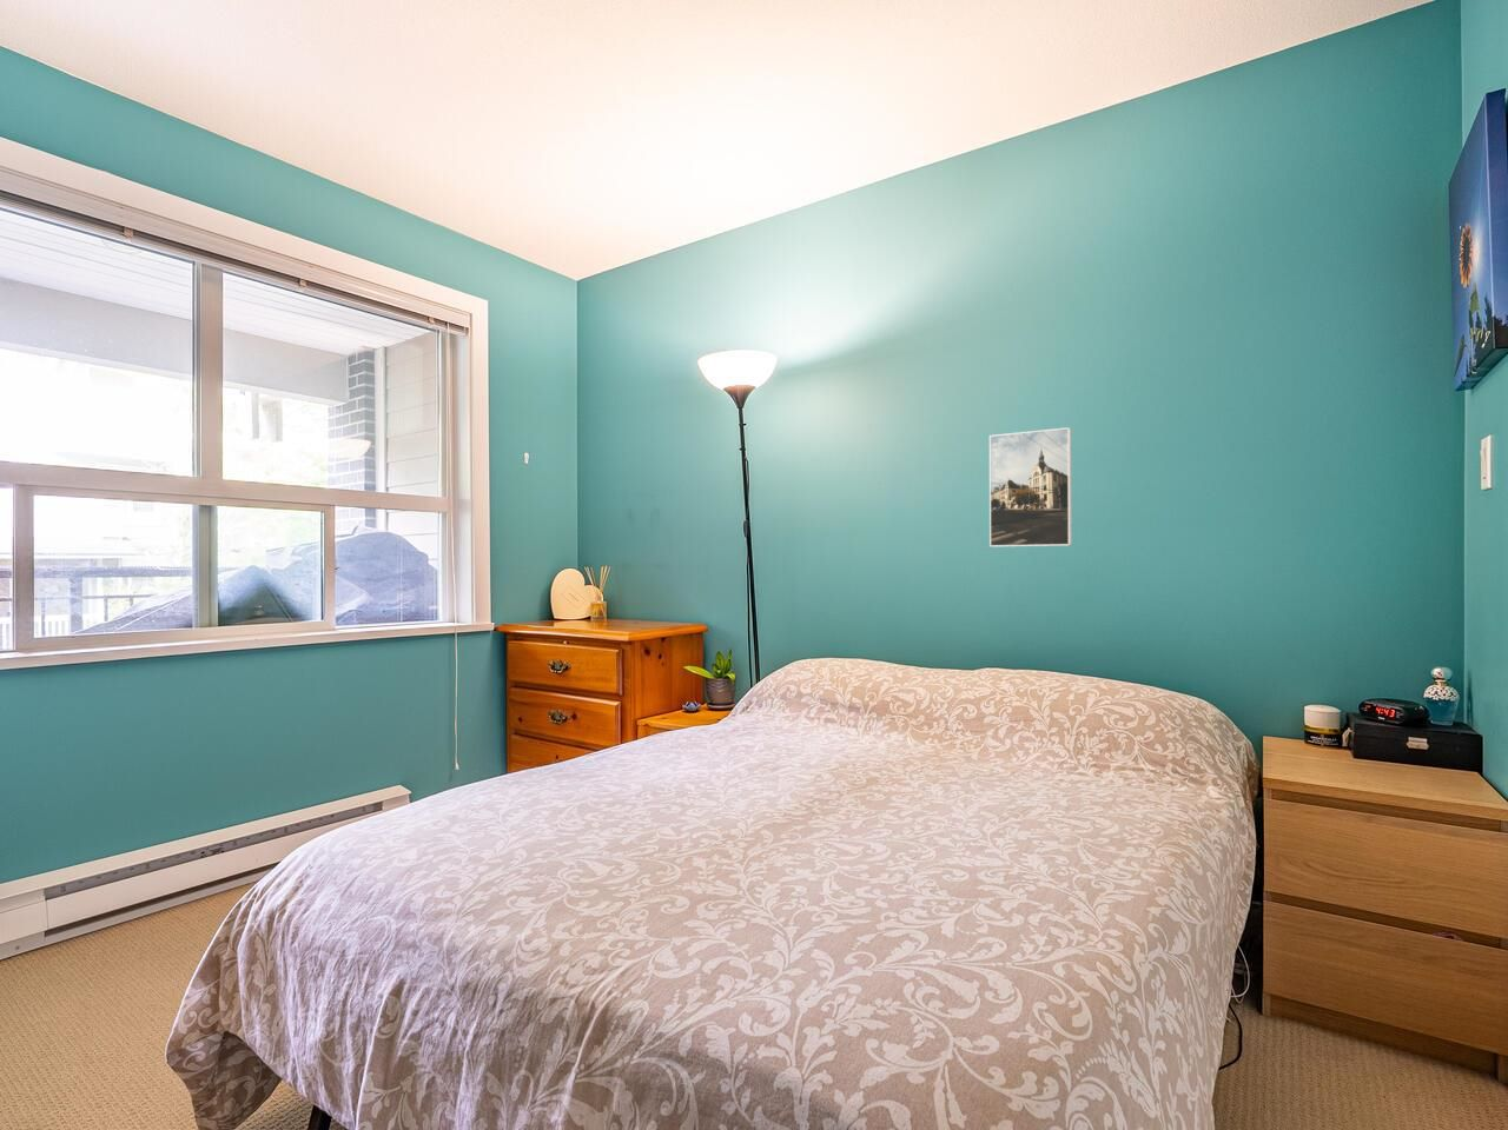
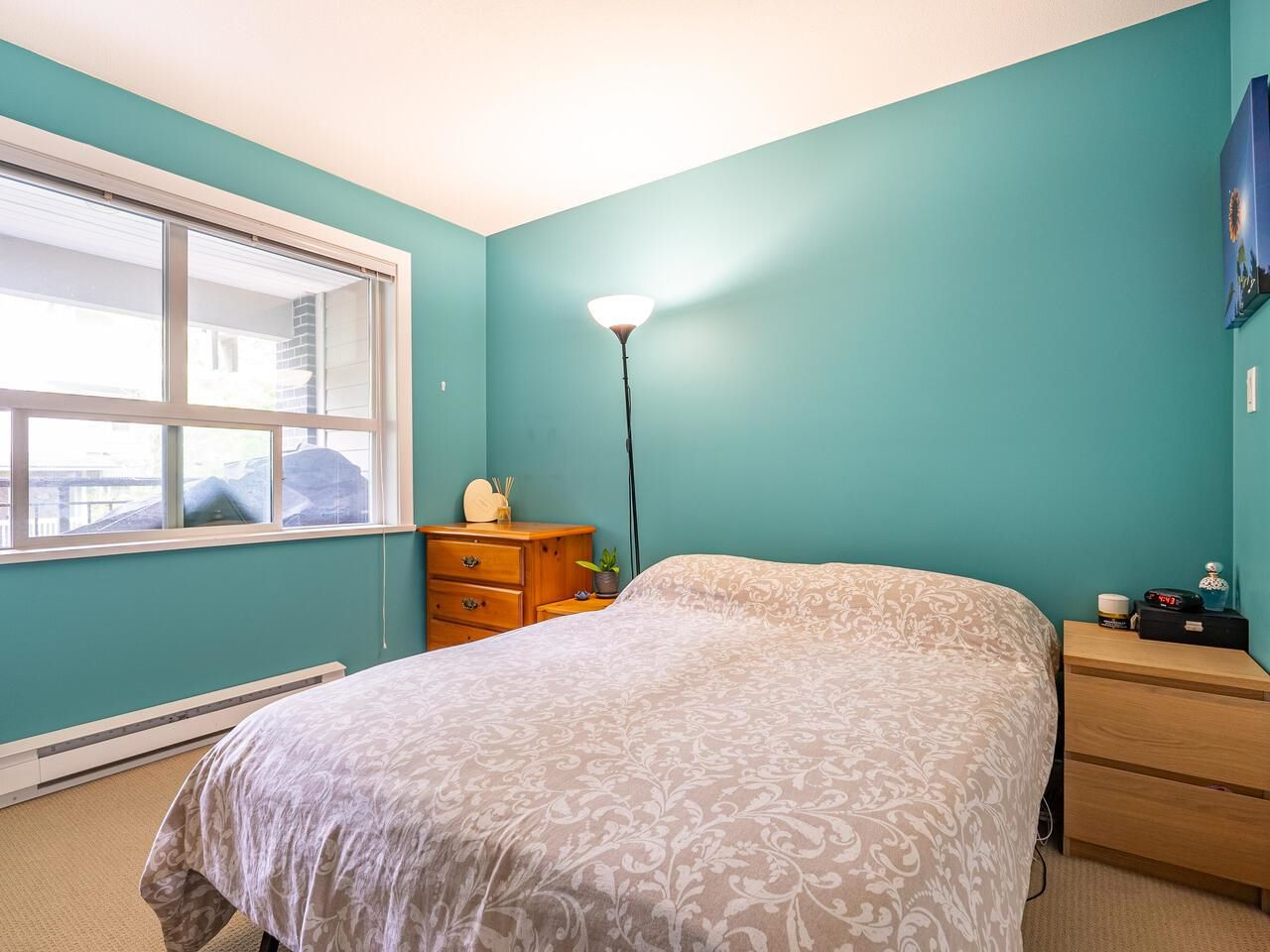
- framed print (1028, 489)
